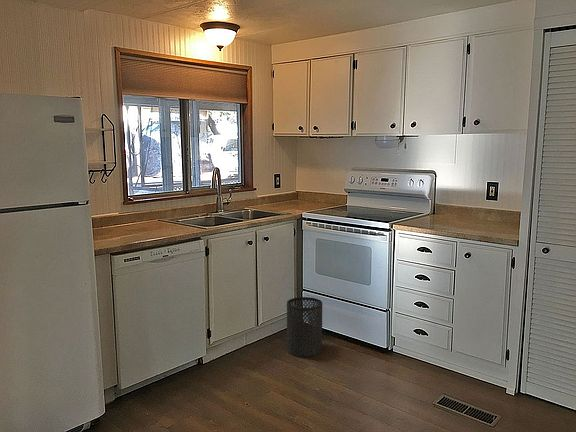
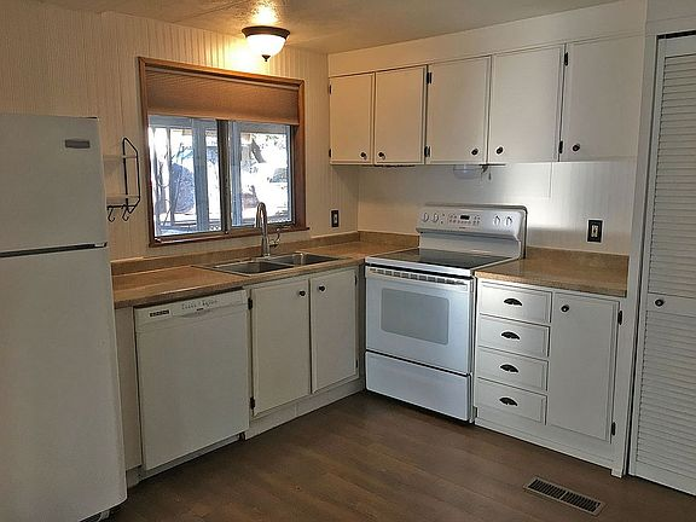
- trash can (304, 326)
